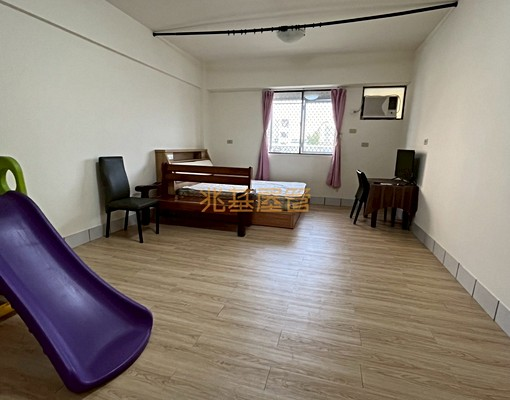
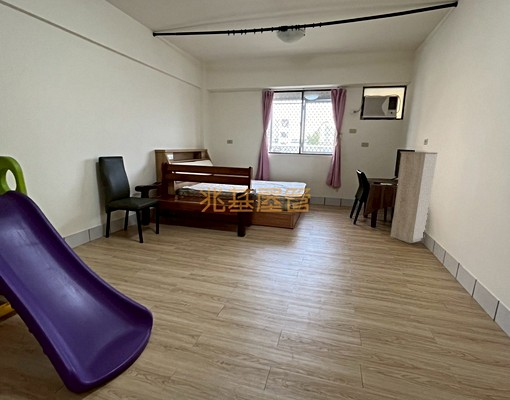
+ storage cabinet (412, 196)
